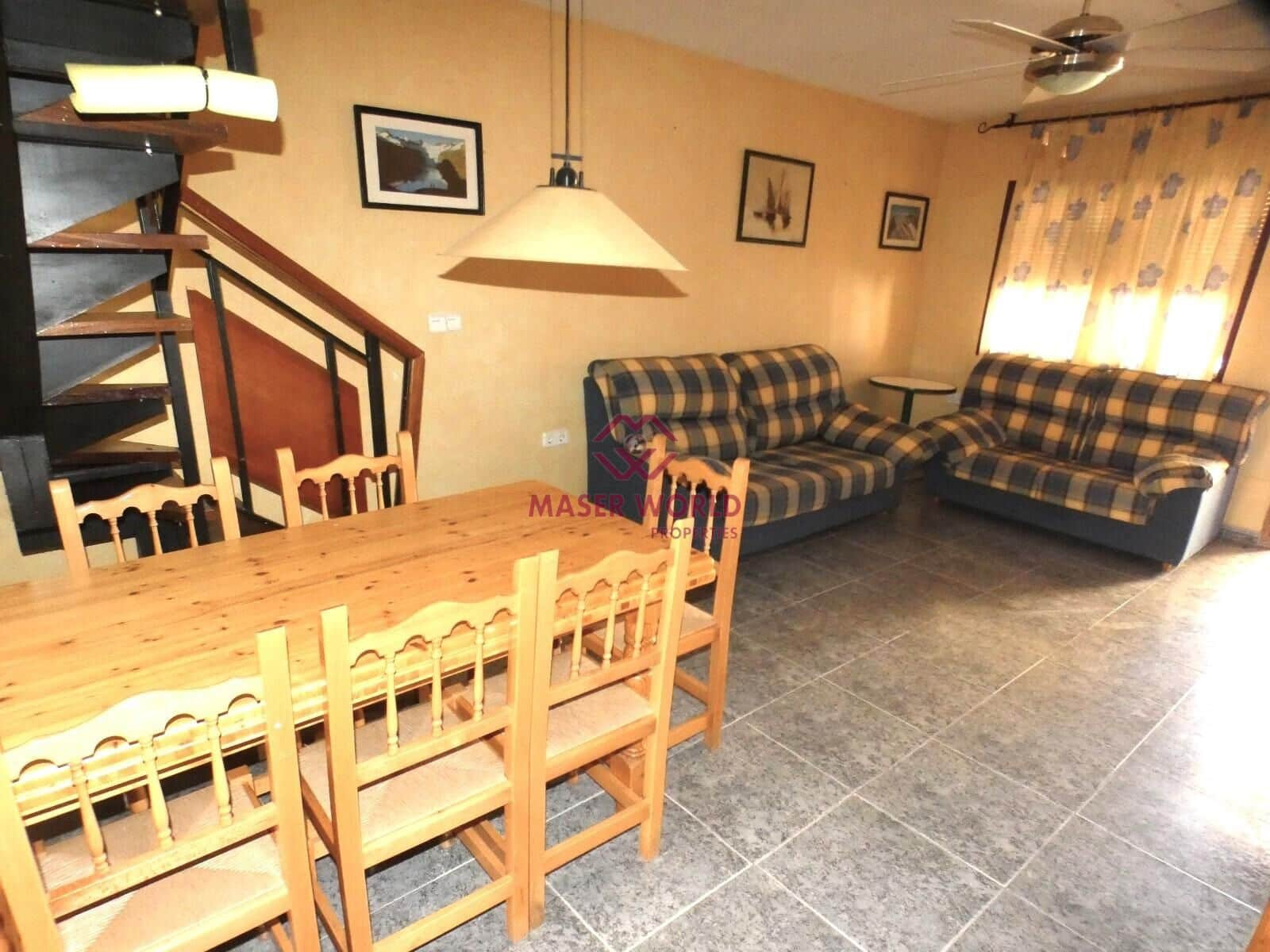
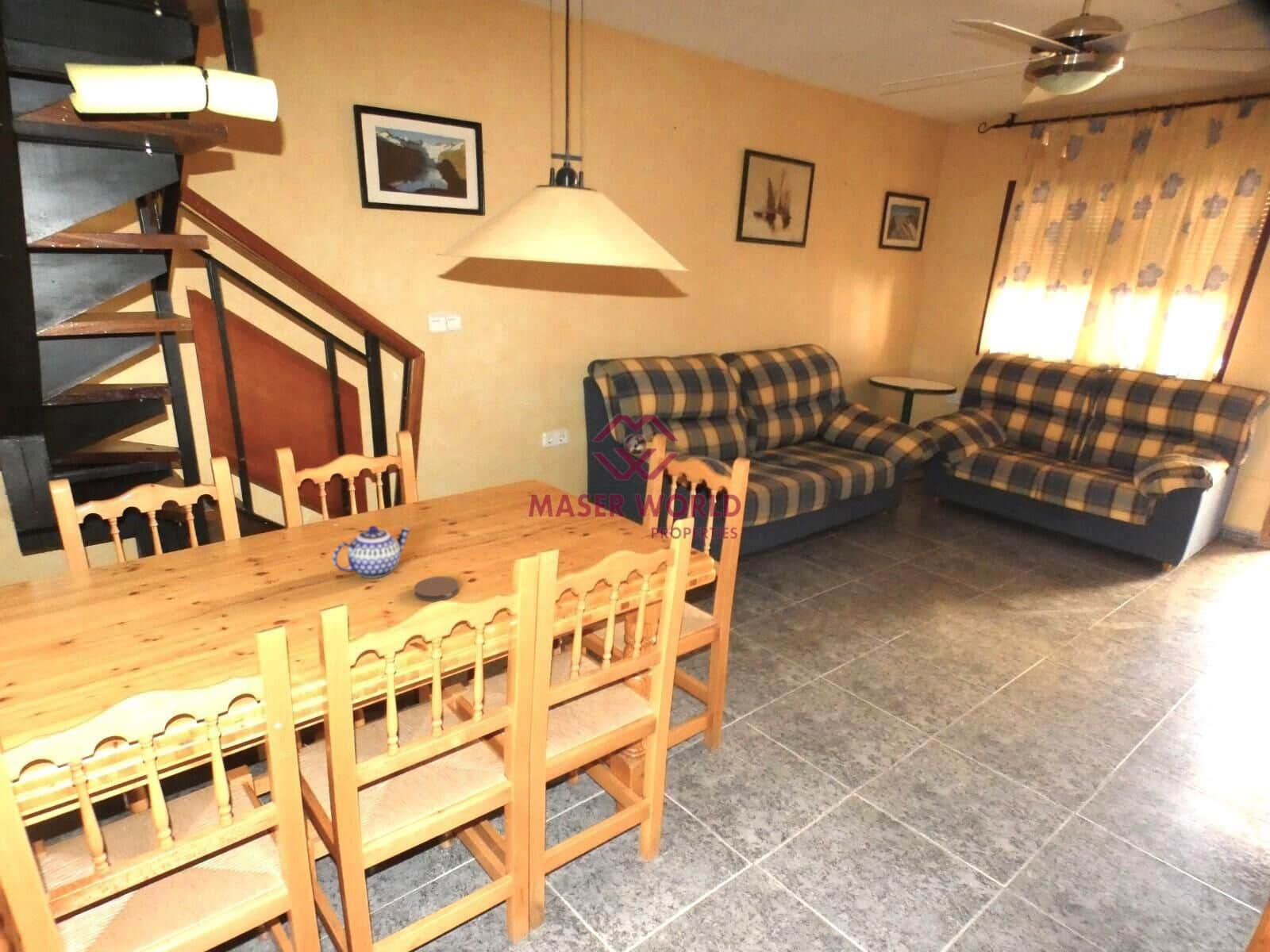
+ coaster (437, 588)
+ teapot (374, 549)
